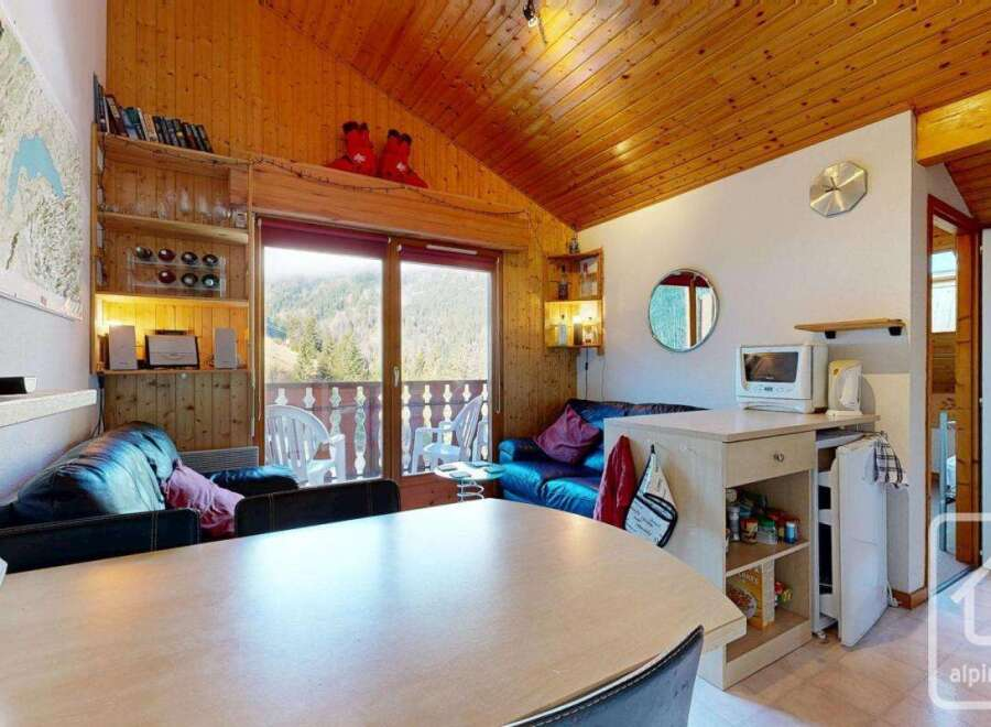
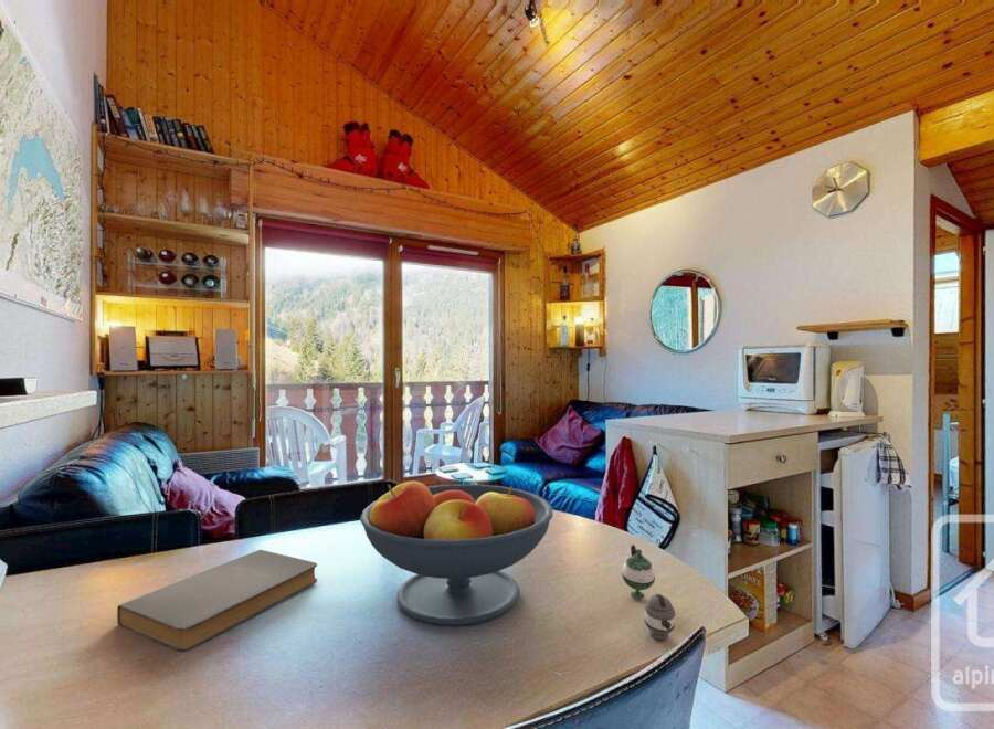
+ fruit bowl (458, 535)
+ book (228, 591)
+ teapot (647, 588)
